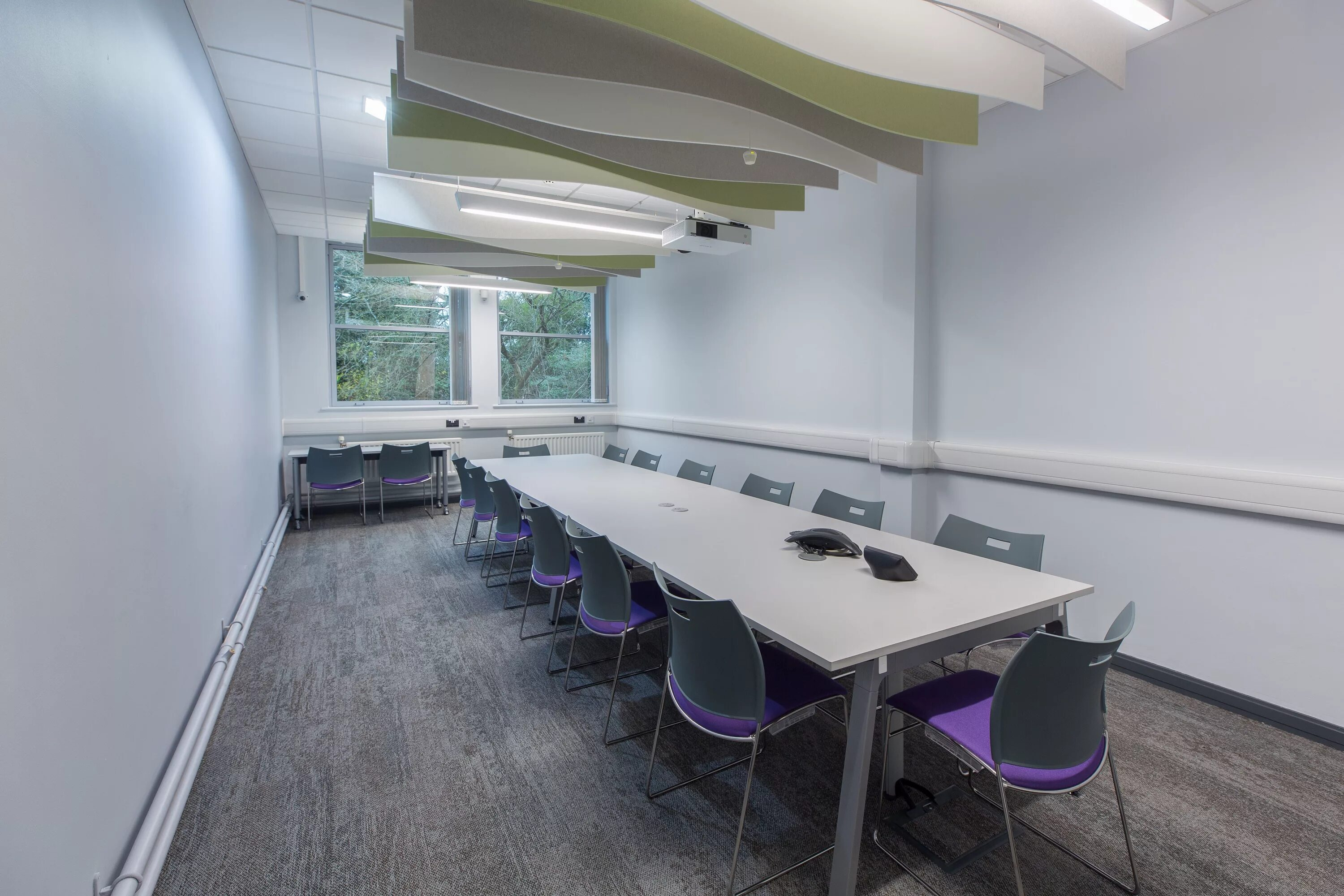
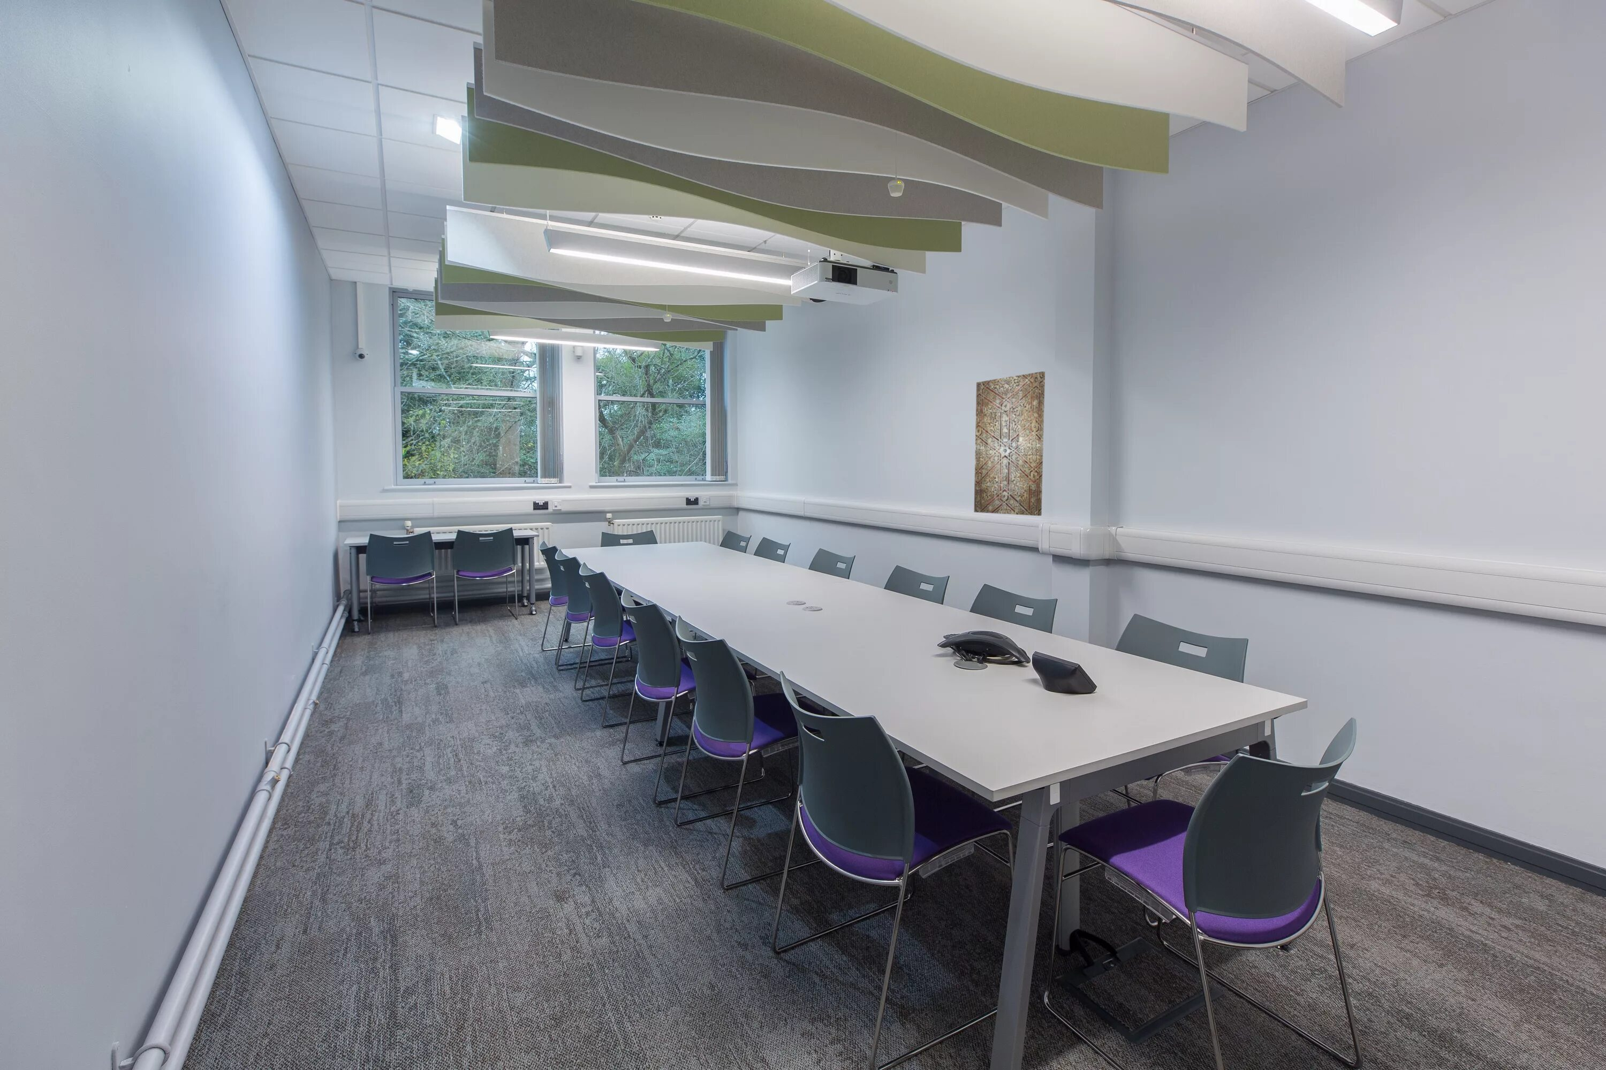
+ wall art (1007, 445)
